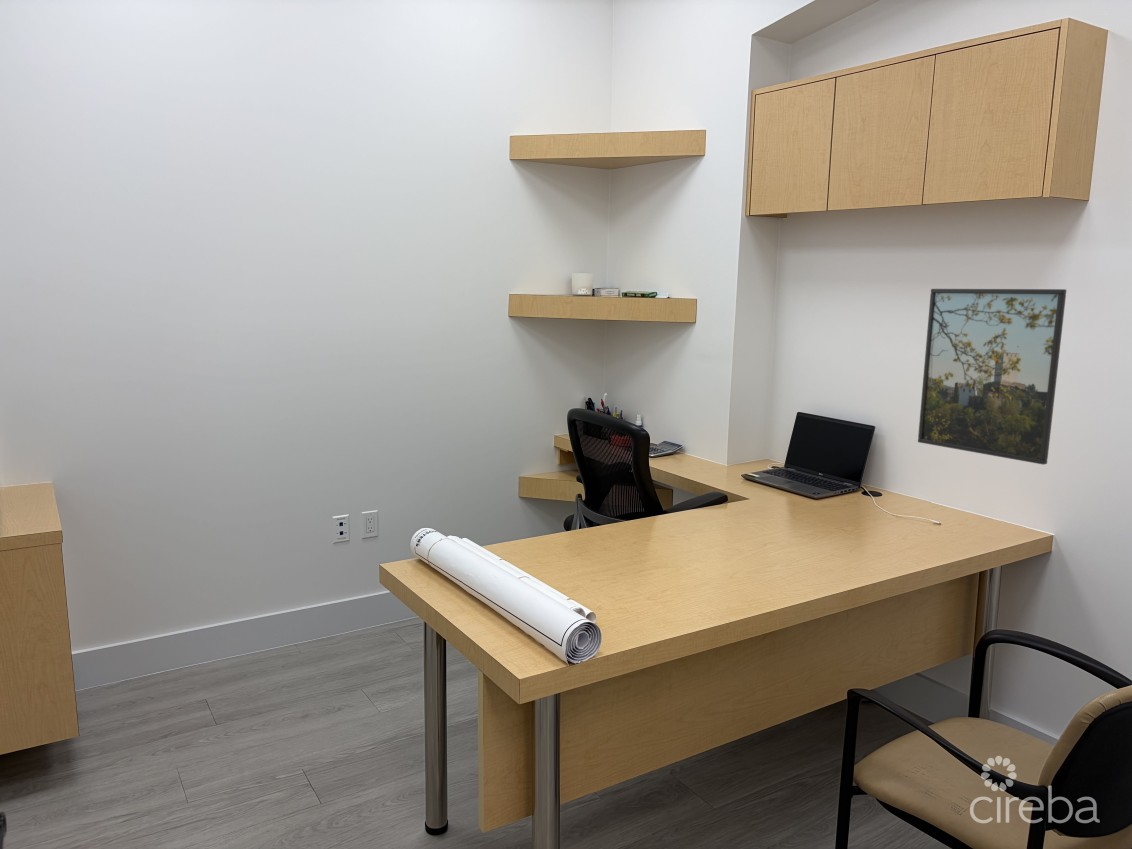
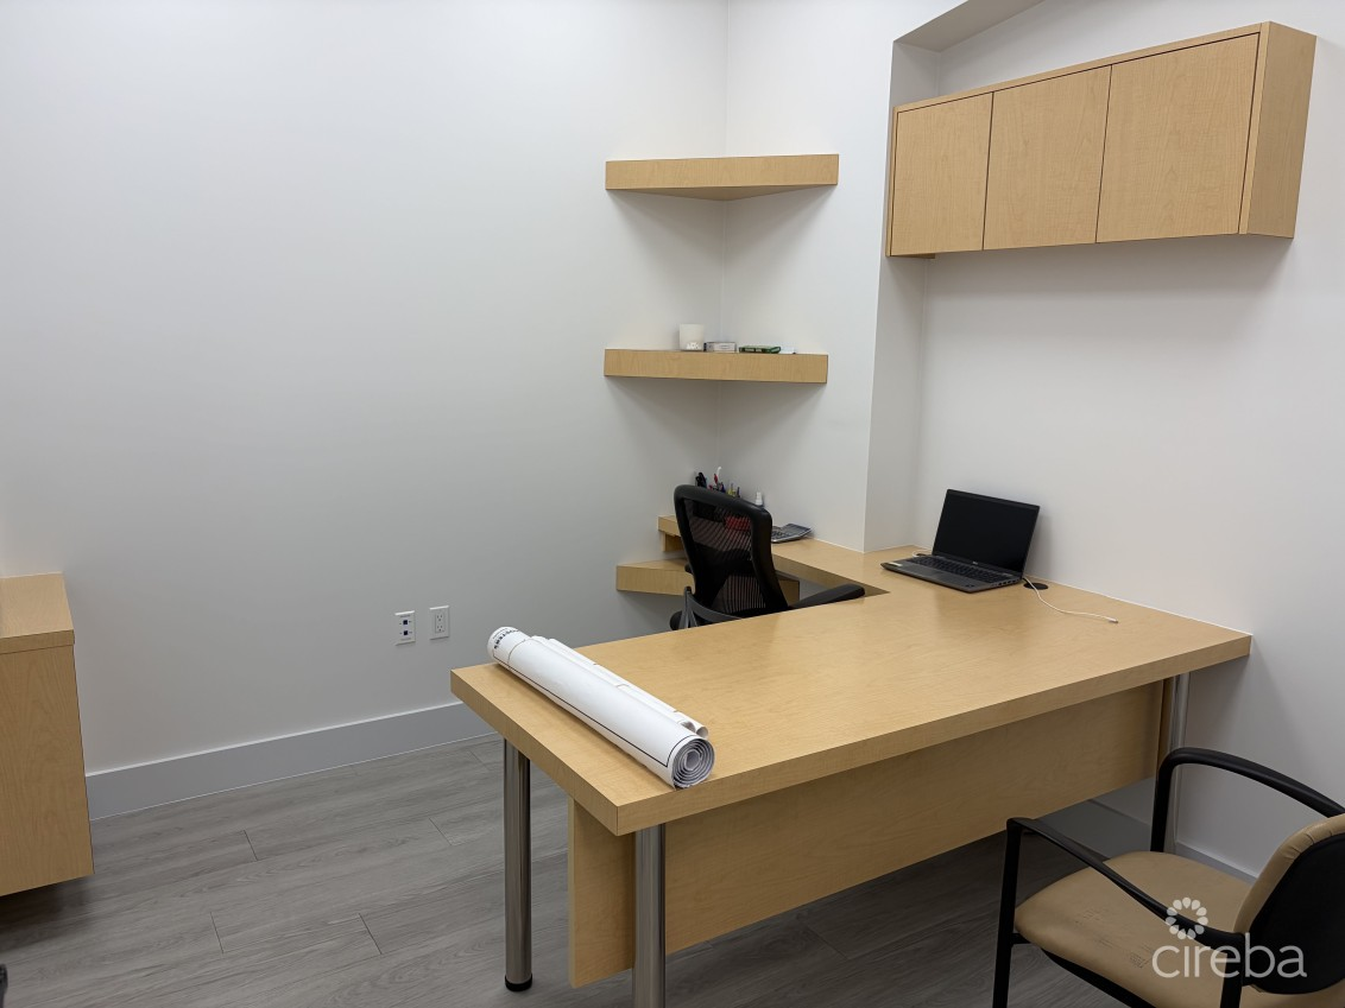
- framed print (986, 372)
